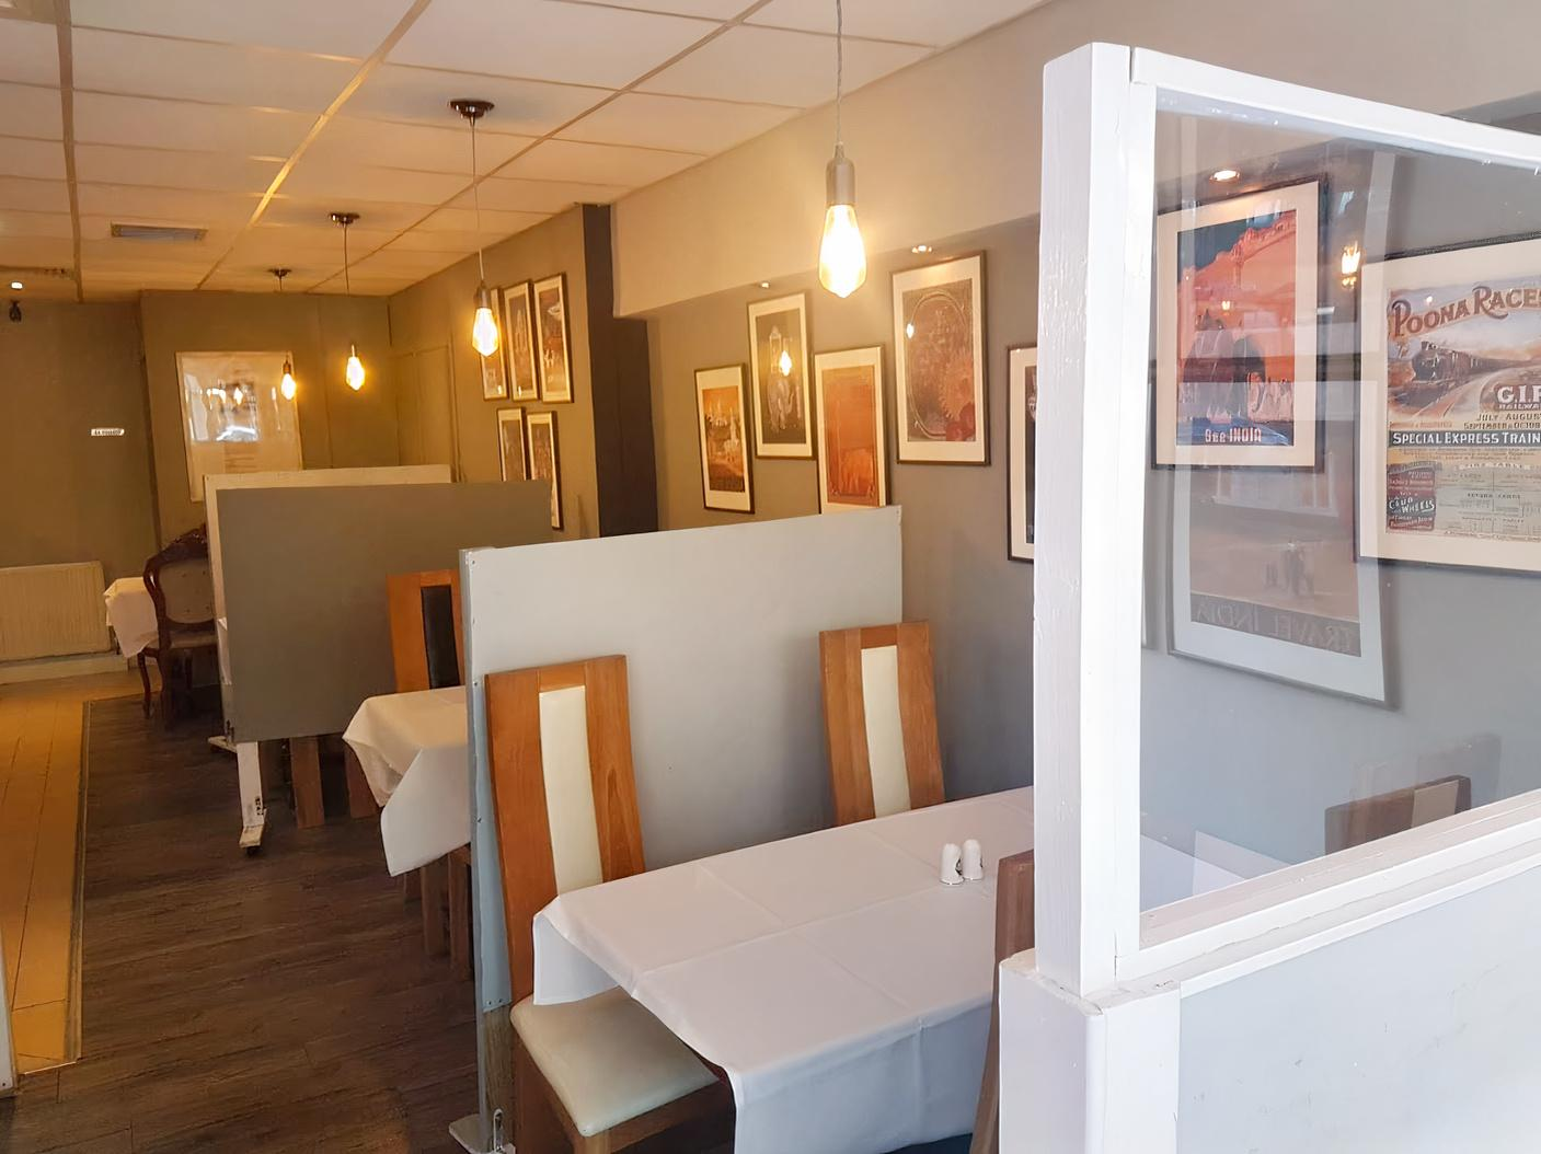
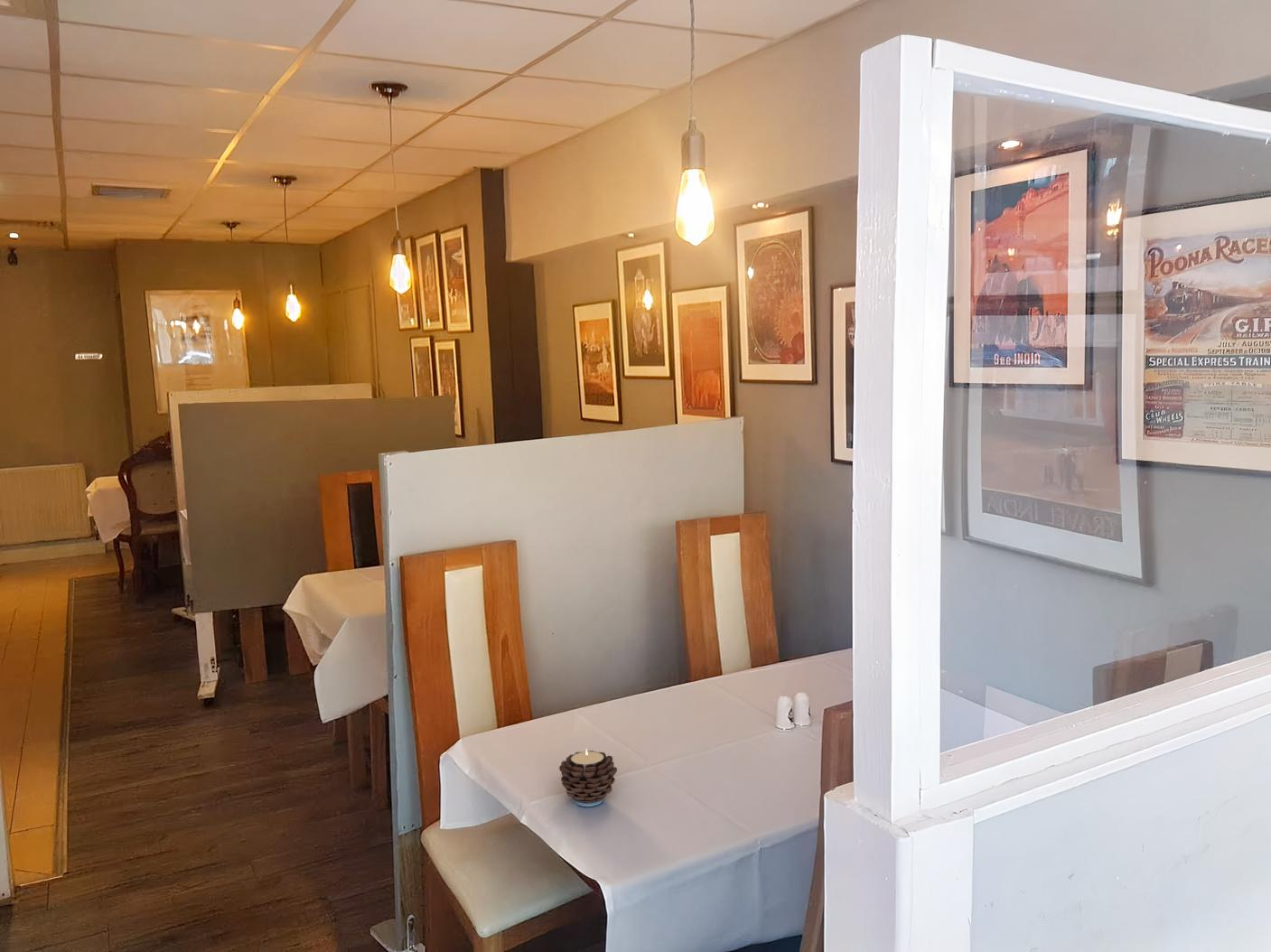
+ candle (588, 774)
